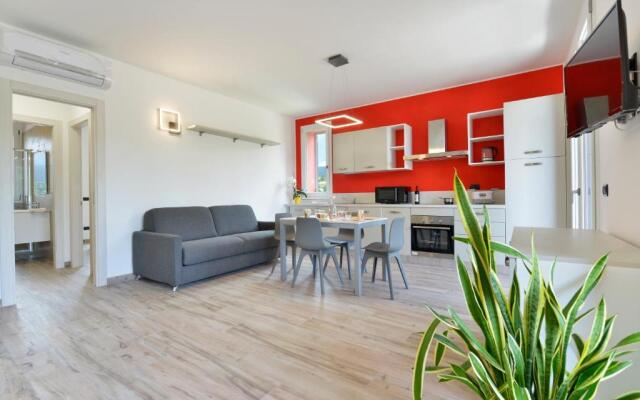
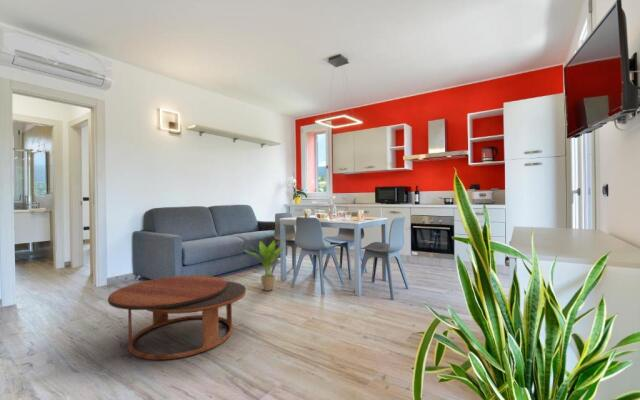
+ coffee table (182, 311)
+ potted plant (269, 261)
